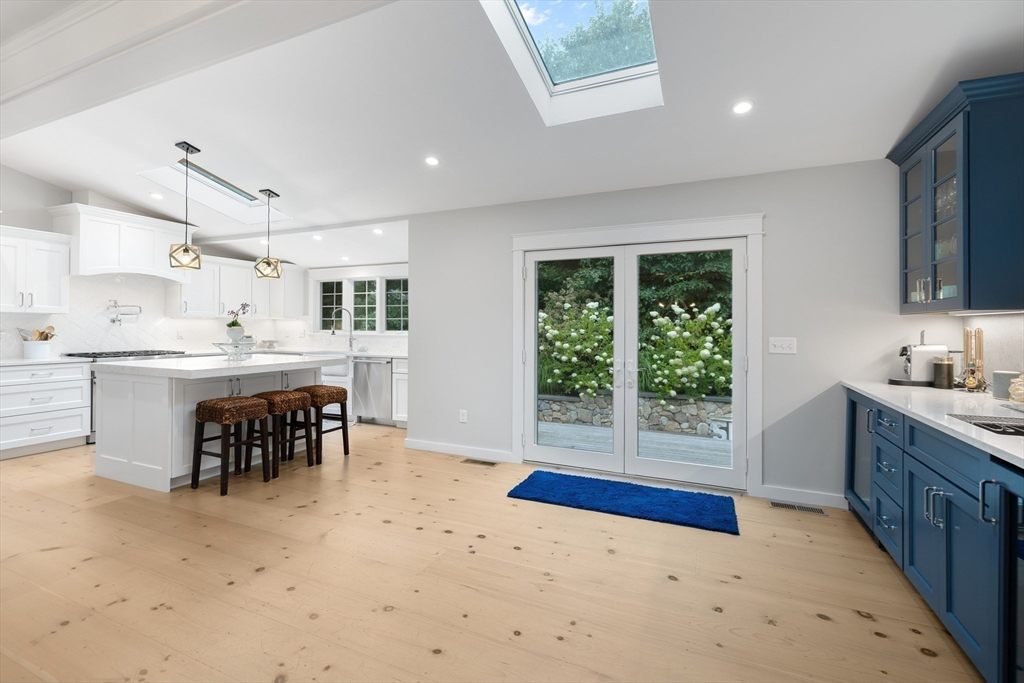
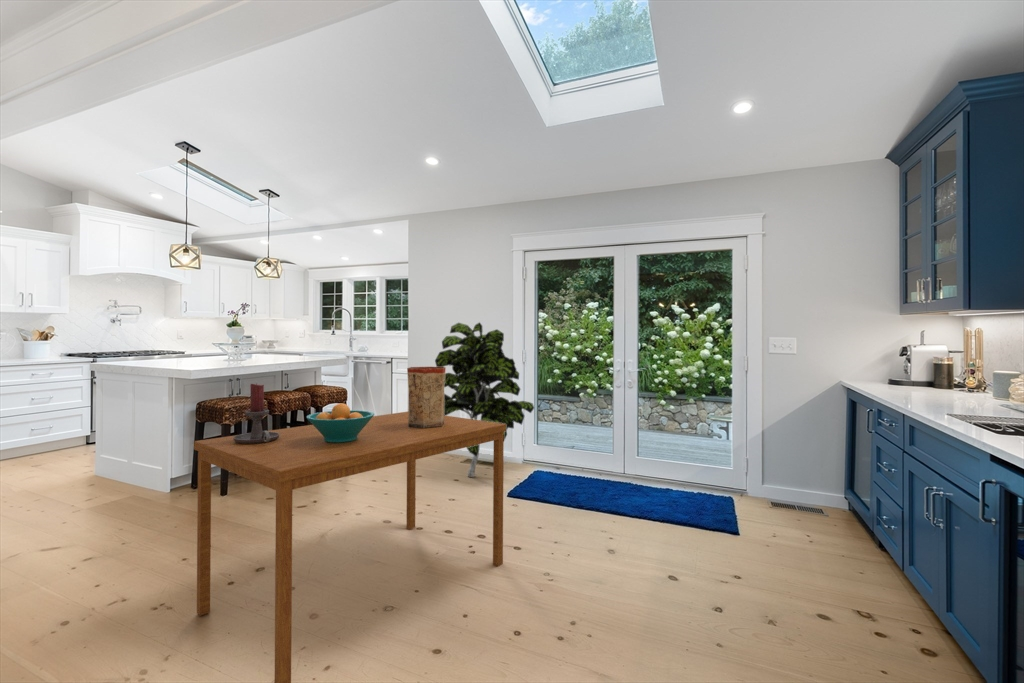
+ candle holder (259, 412)
+ vase (426, 396)
+ dining table (358, 473)
+ indoor plant (481, 399)
+ fruit bowl (341, 421)
